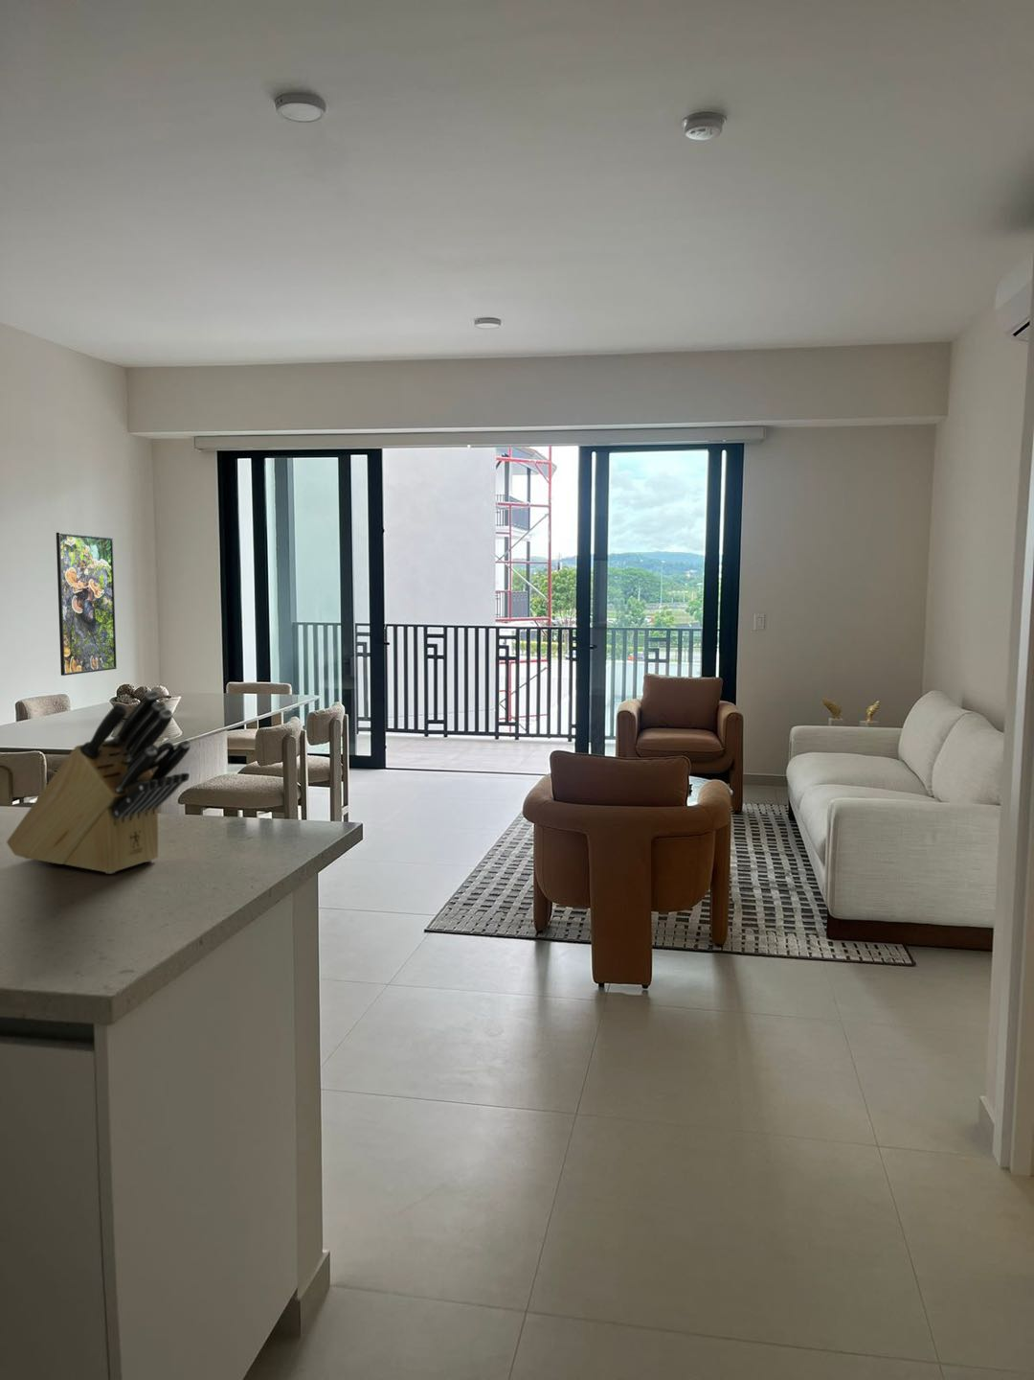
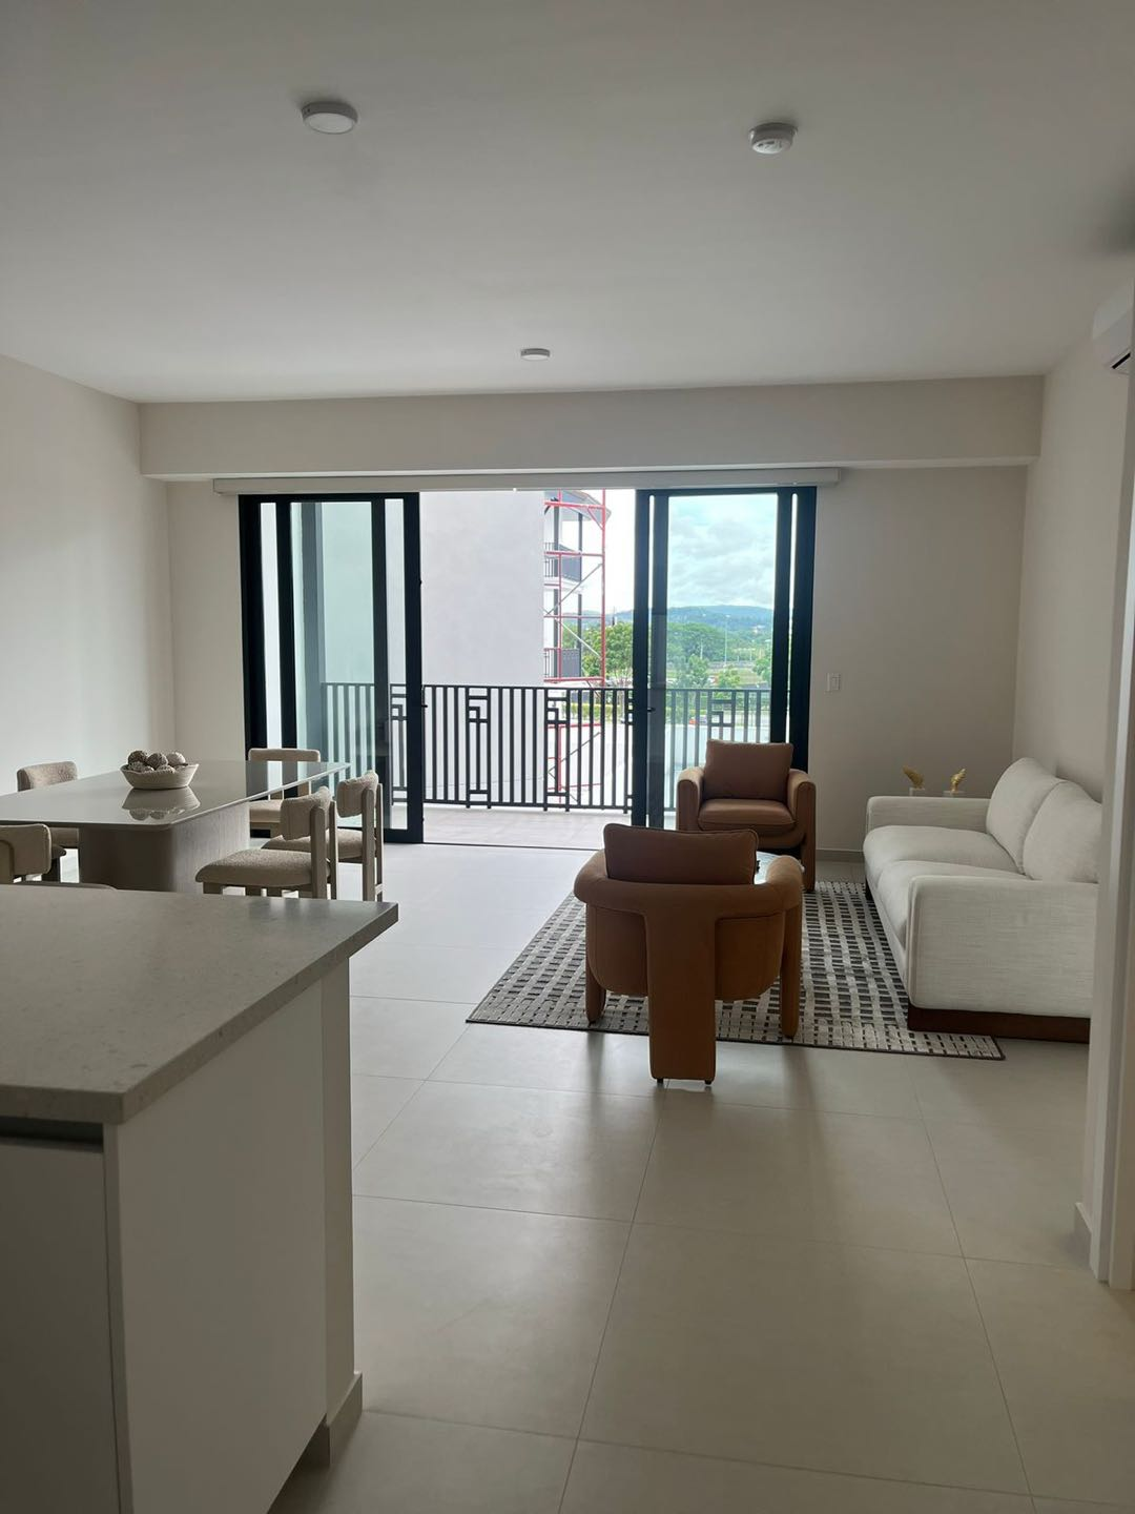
- knife block (98, 776)
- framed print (87, 604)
